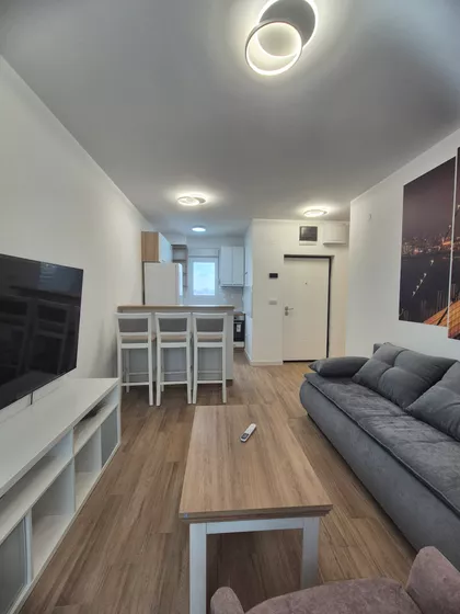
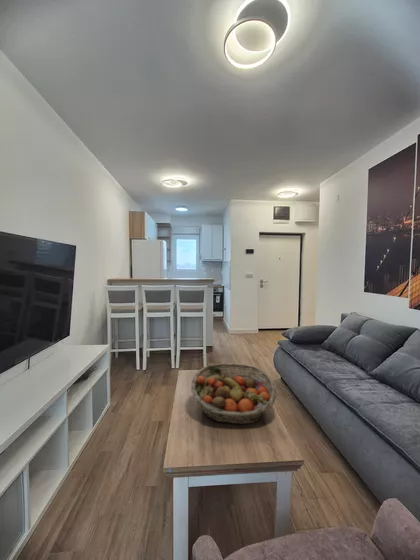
+ fruit basket (232, 391)
